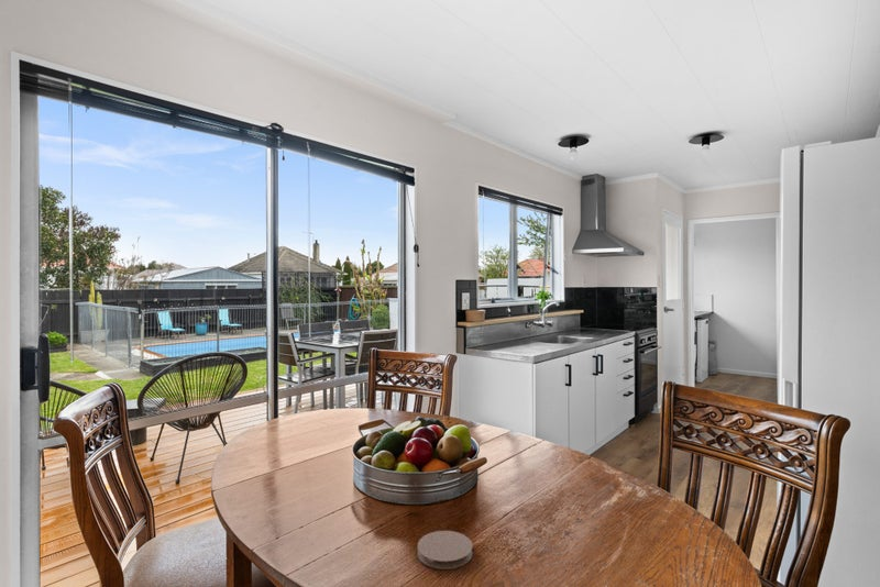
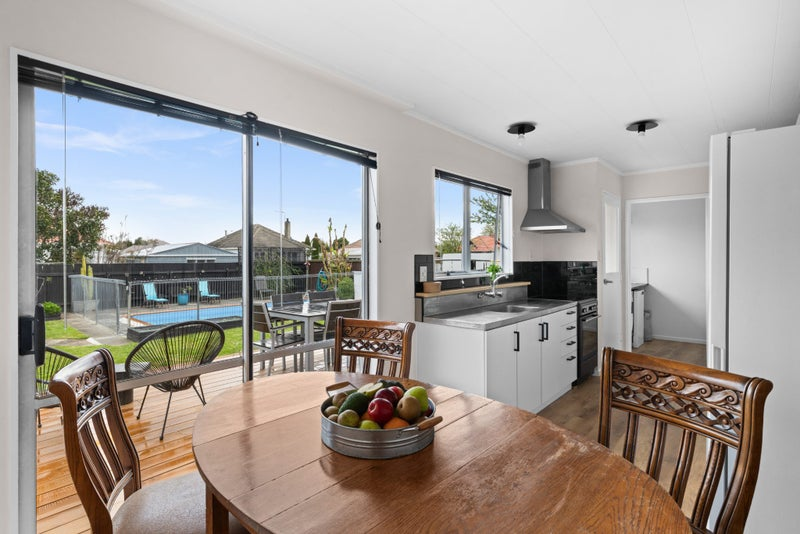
- coaster (444, 549)
